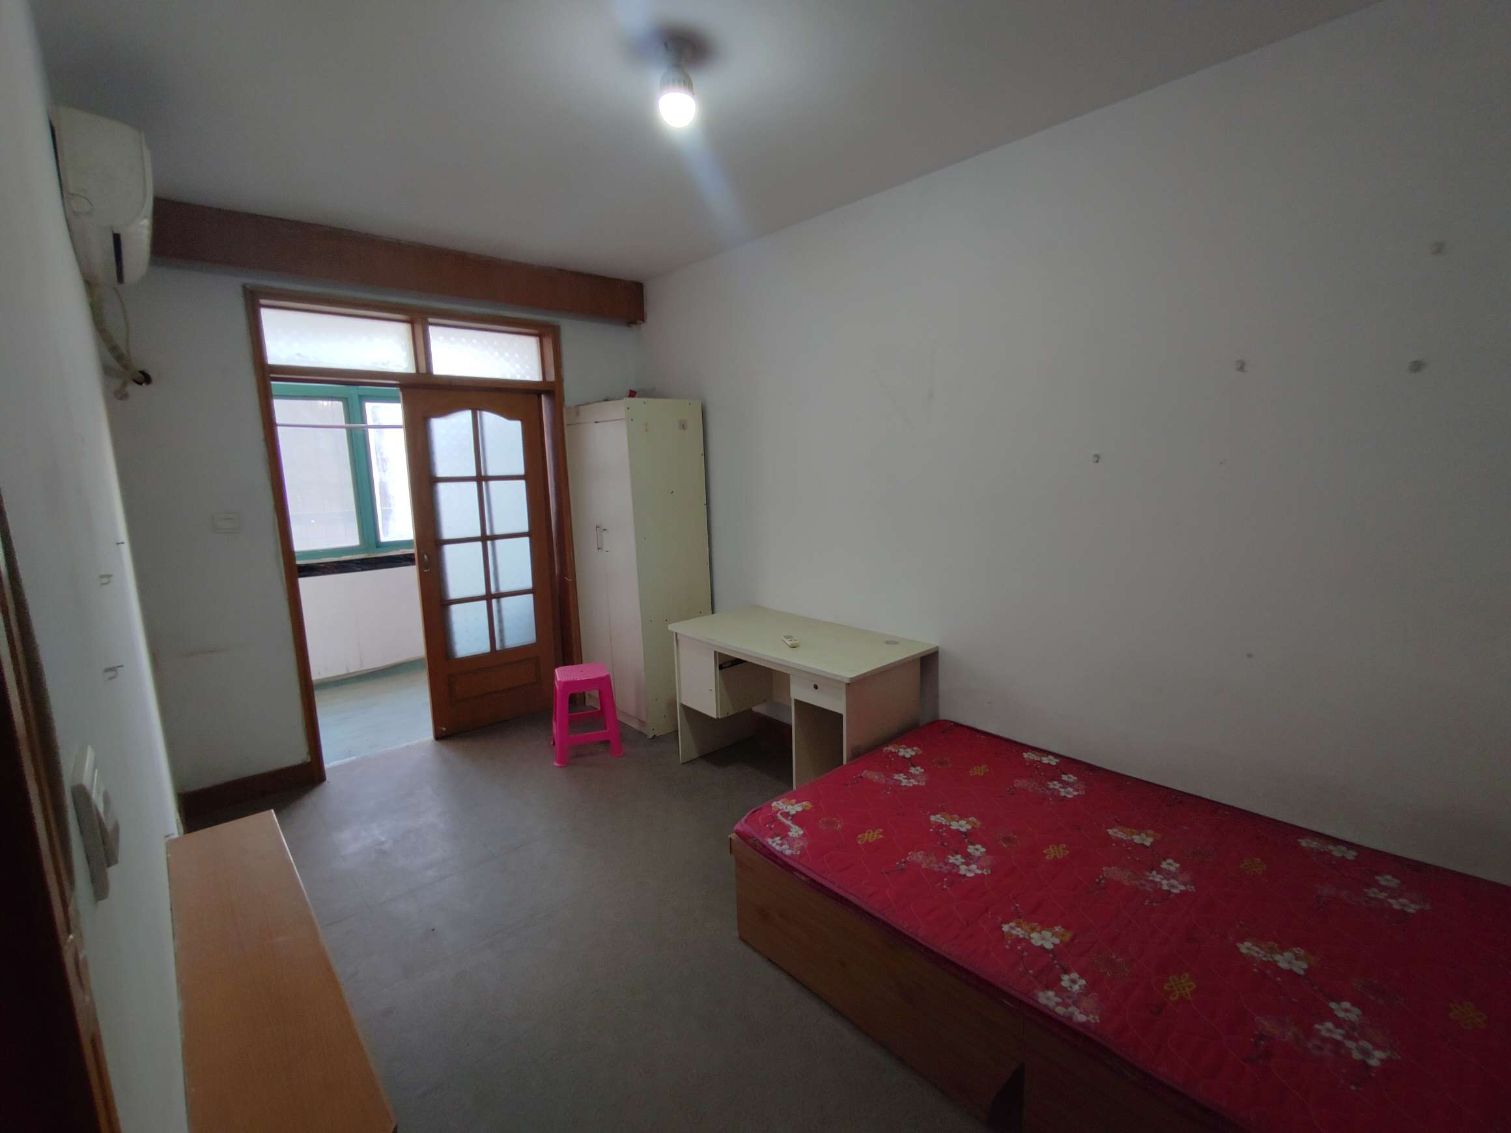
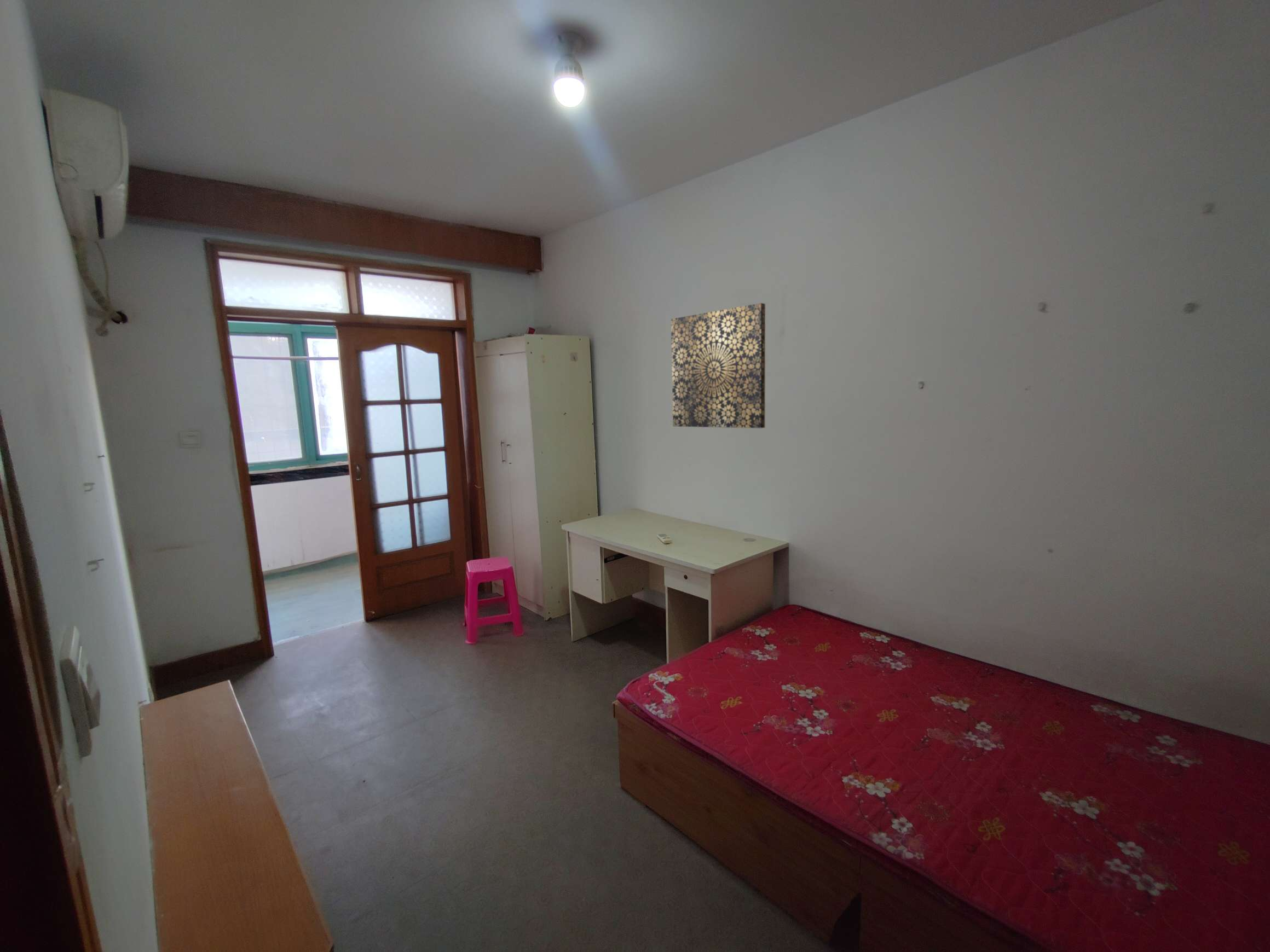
+ wall art (715, 370)
